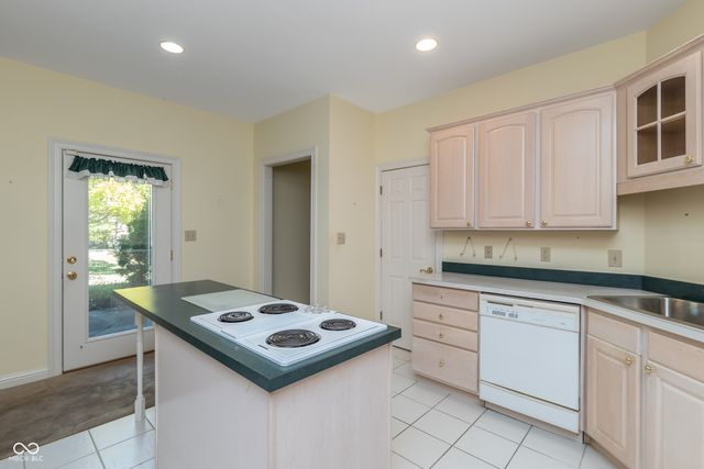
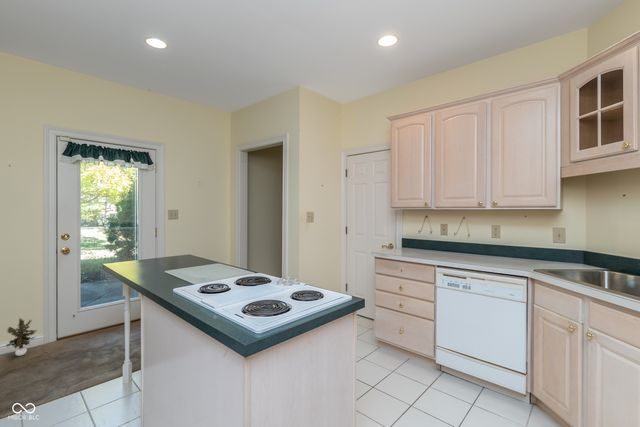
+ potted plant (21, 337)
